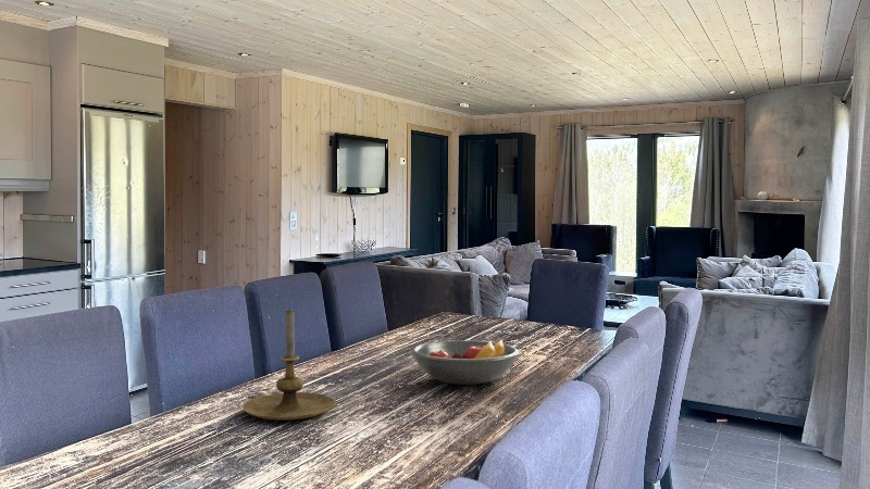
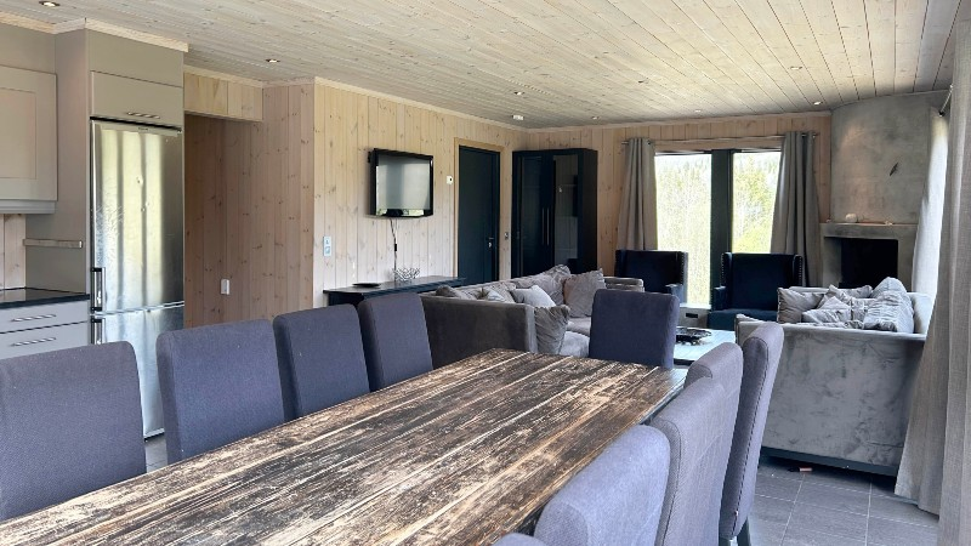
- candle holder (289, 359)
- fruit bowl (464, 360)
